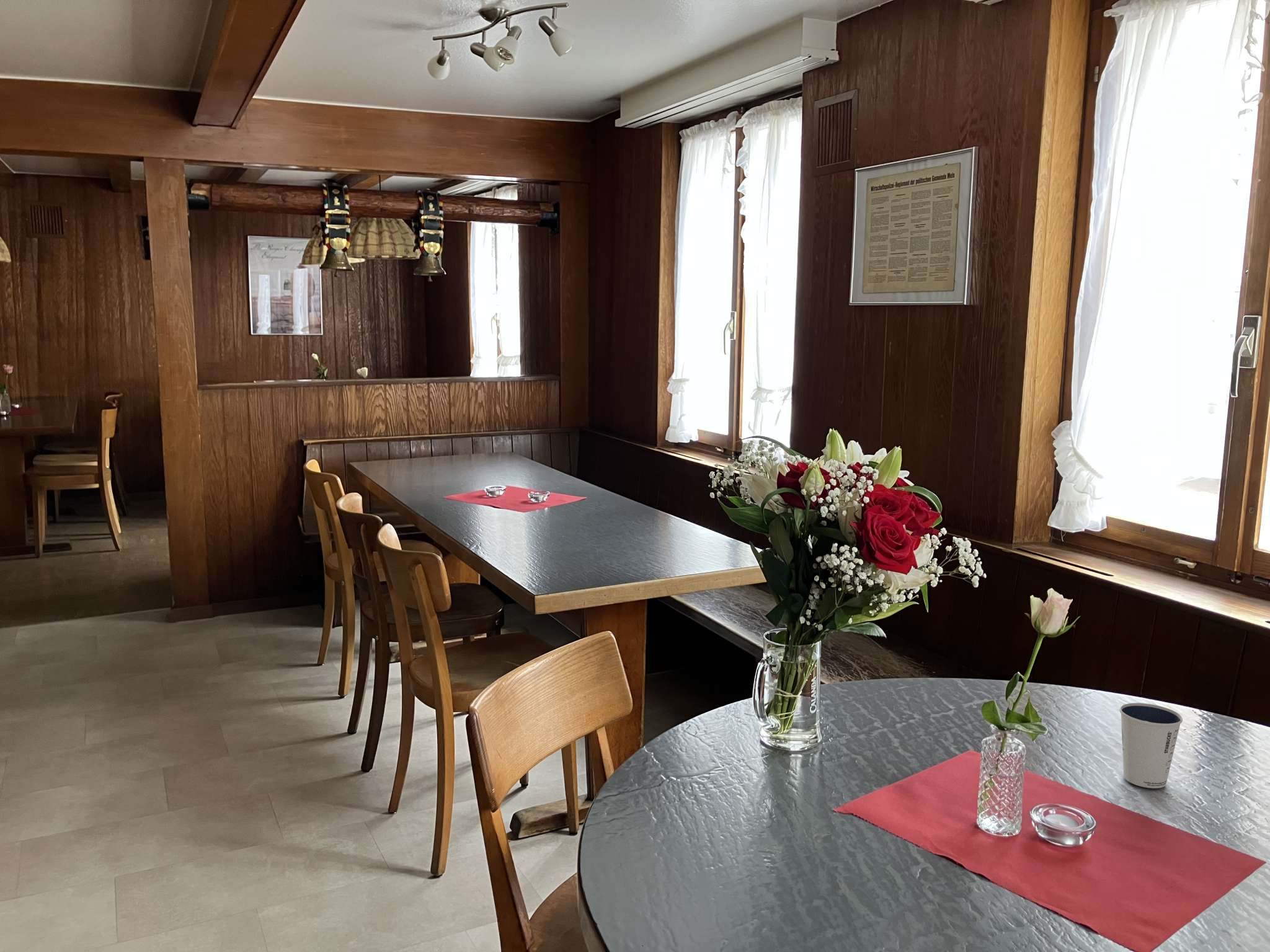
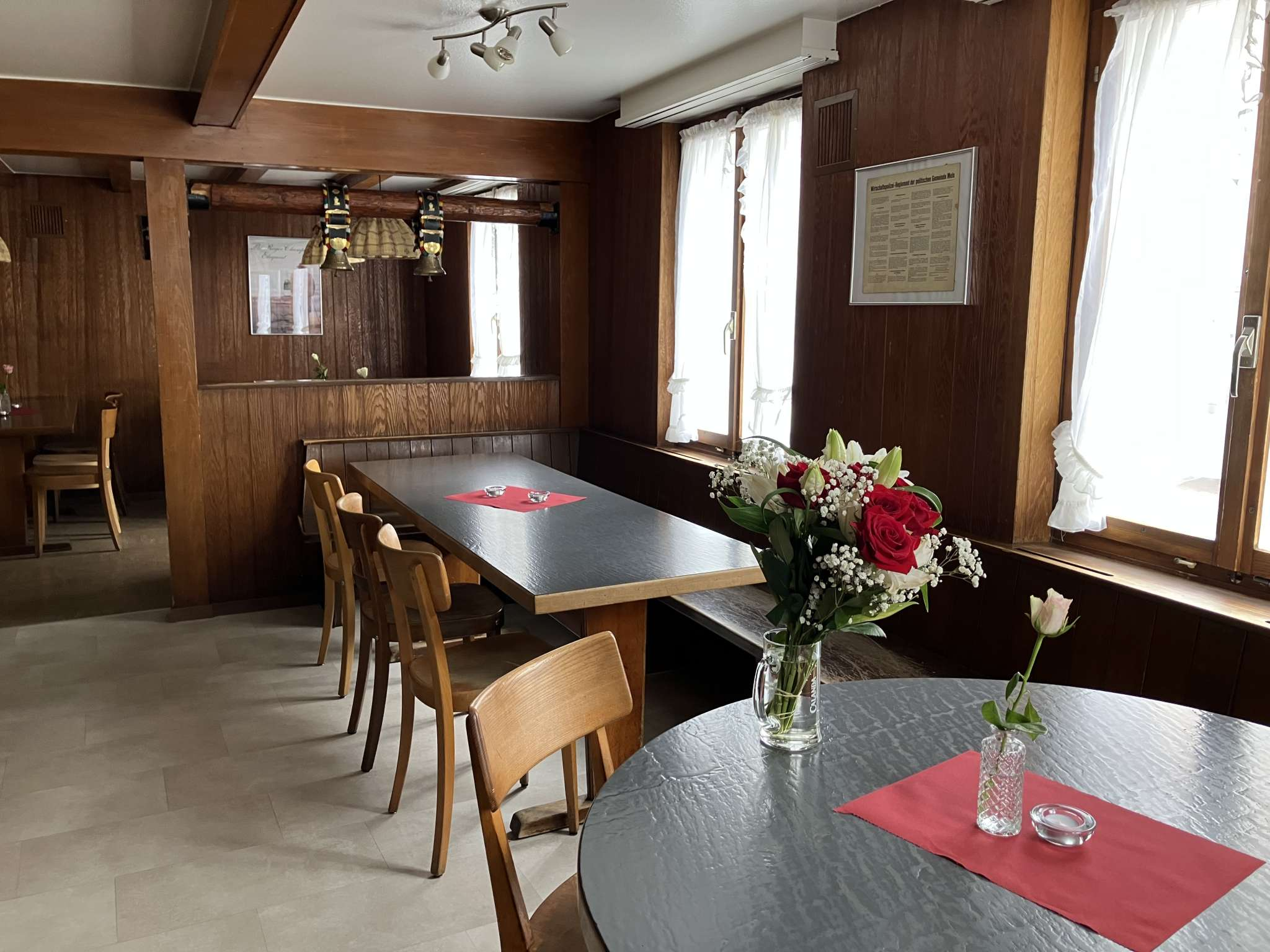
- dixie cup (1147, 747)
